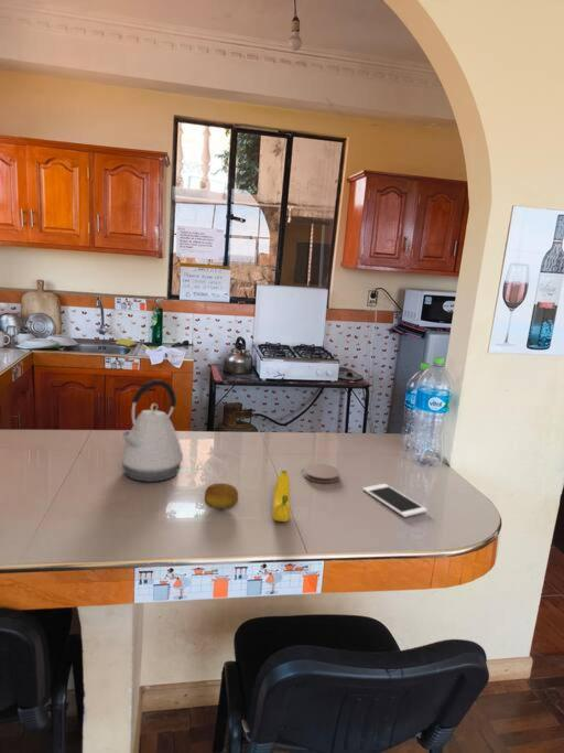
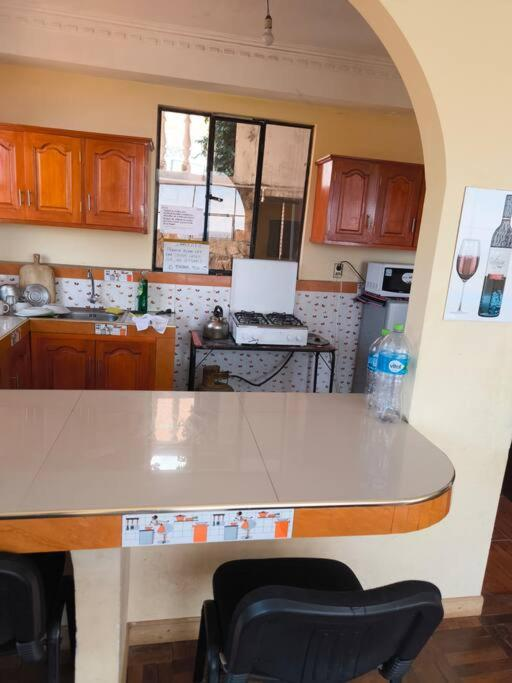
- coaster (321, 472)
- kettle (151, 428)
- banana (281, 496)
- fruit (221, 496)
- cell phone (393, 498)
